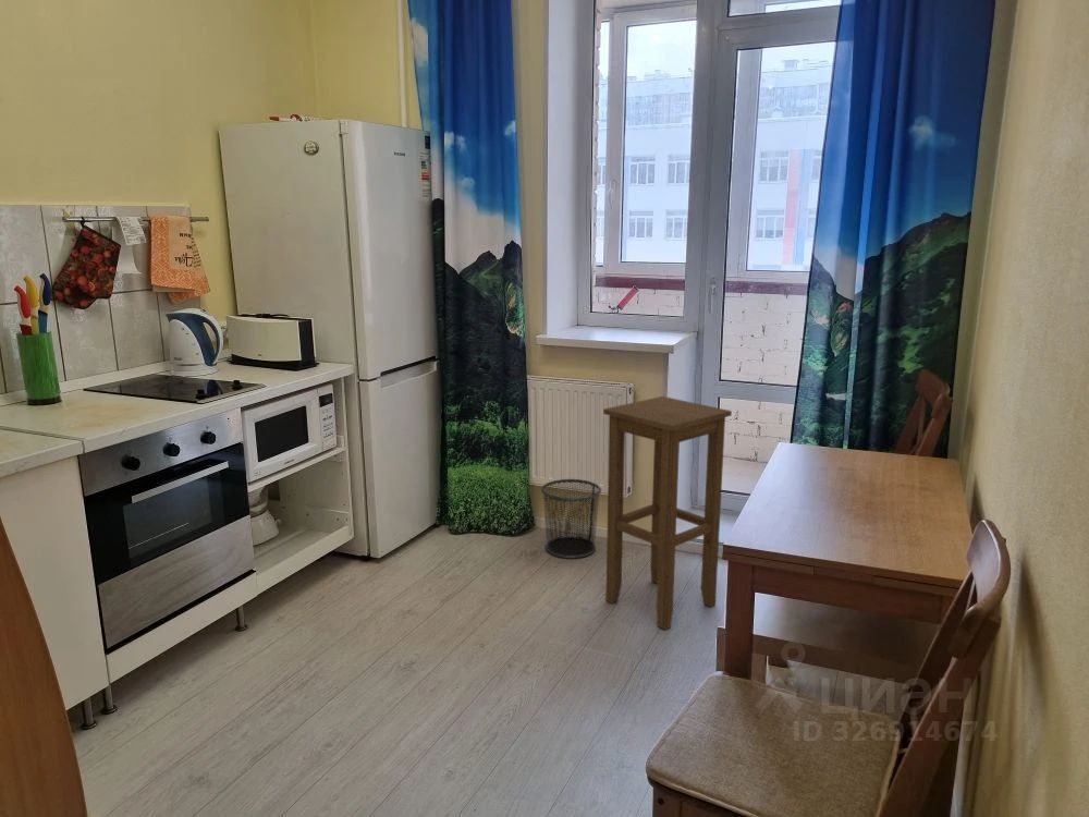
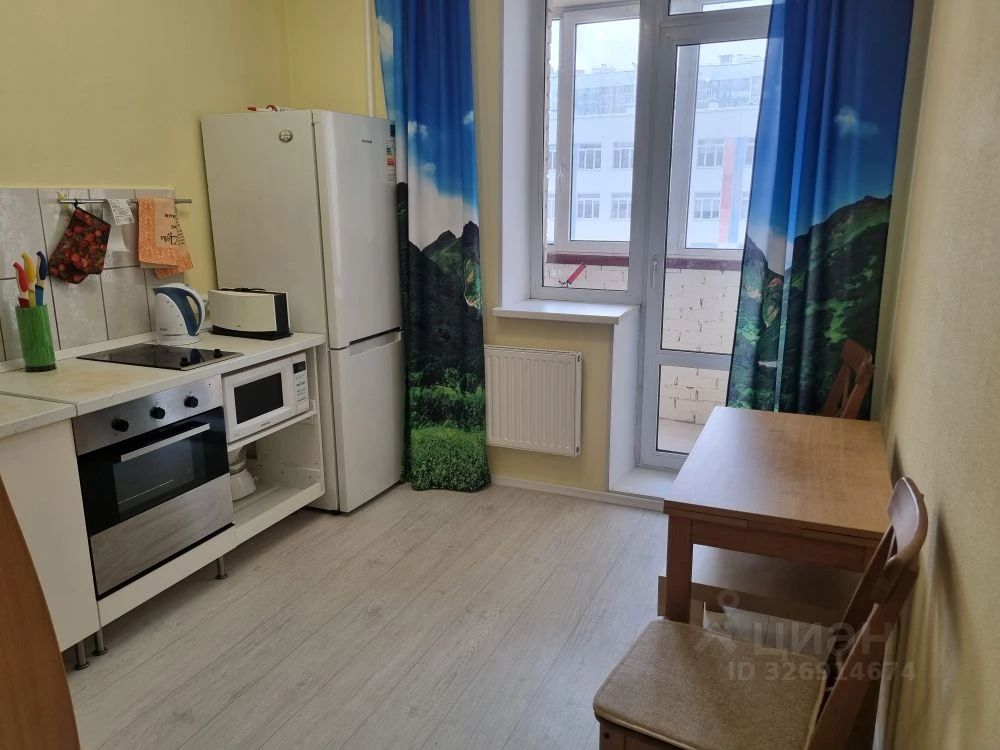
- stool (663, 509)
- waste bin (571, 519)
